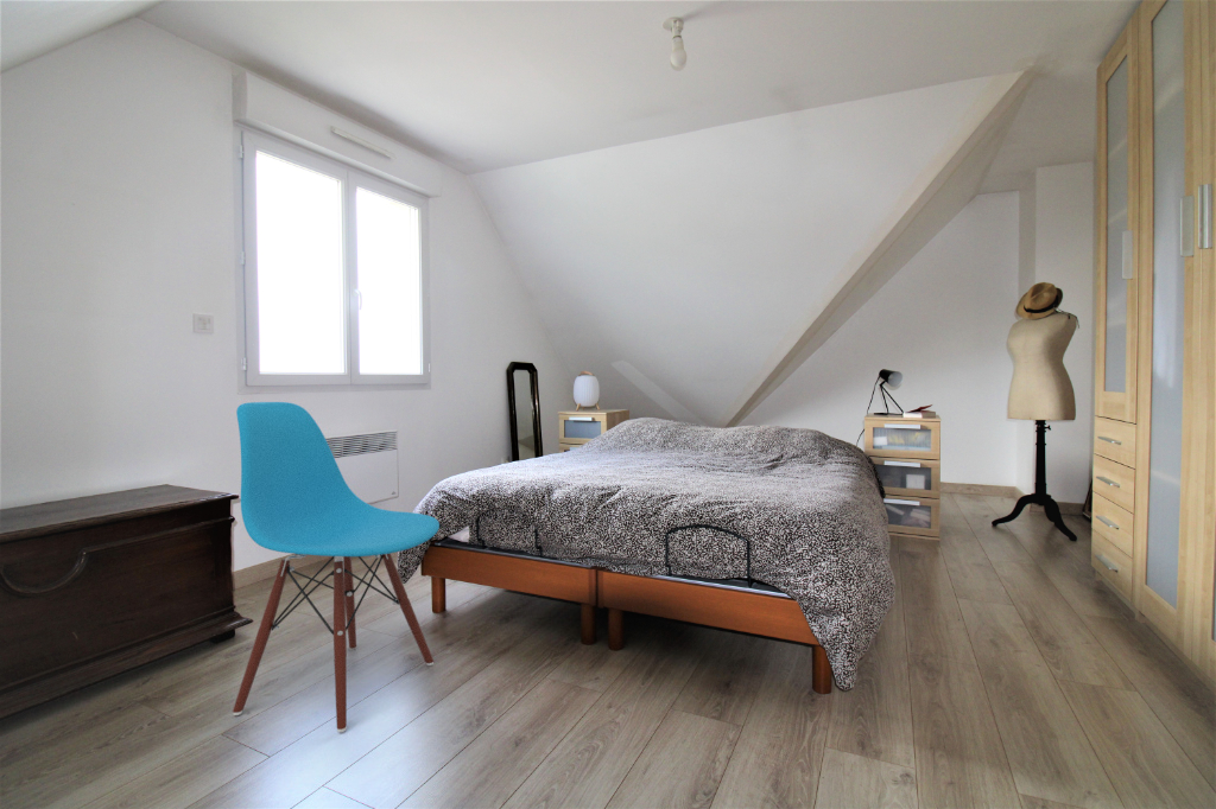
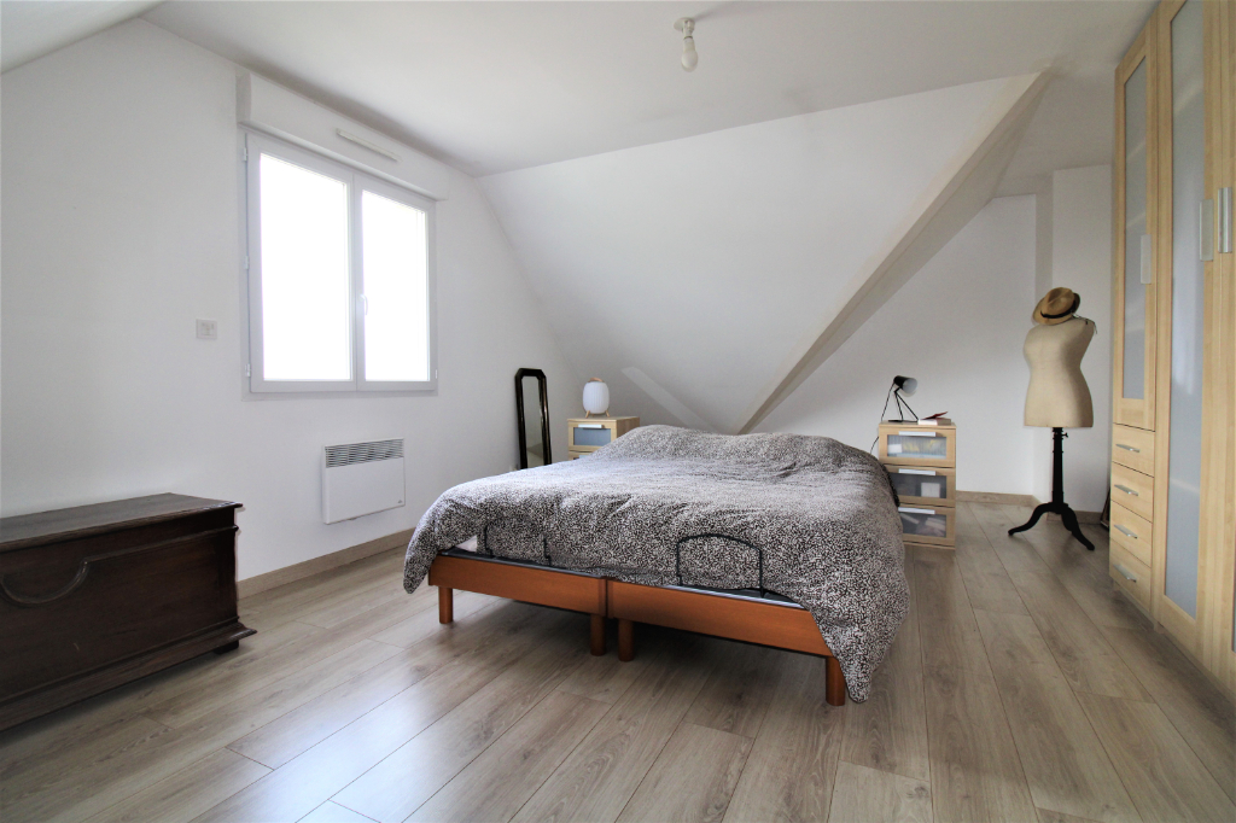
- chair (337, 543)
